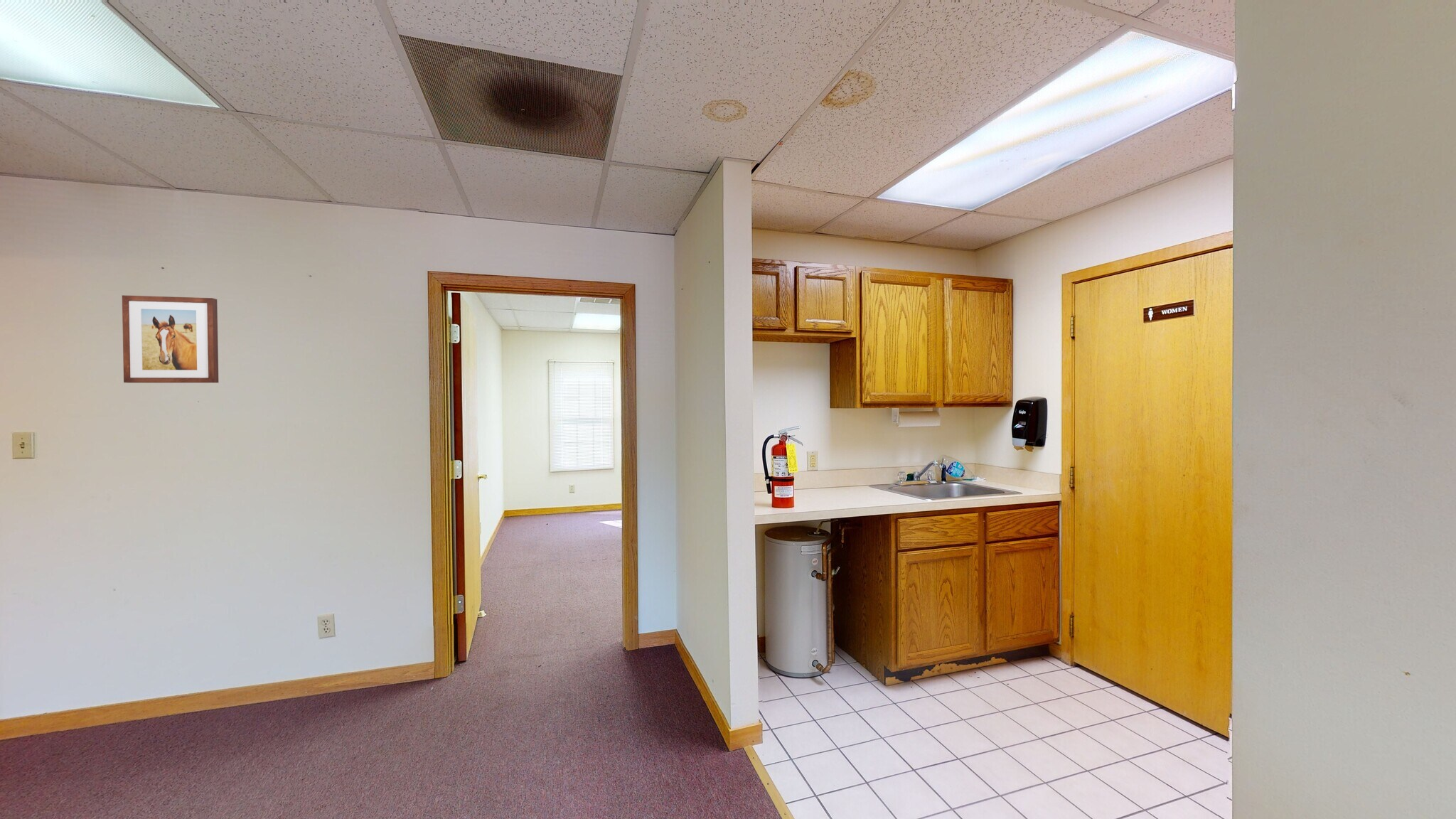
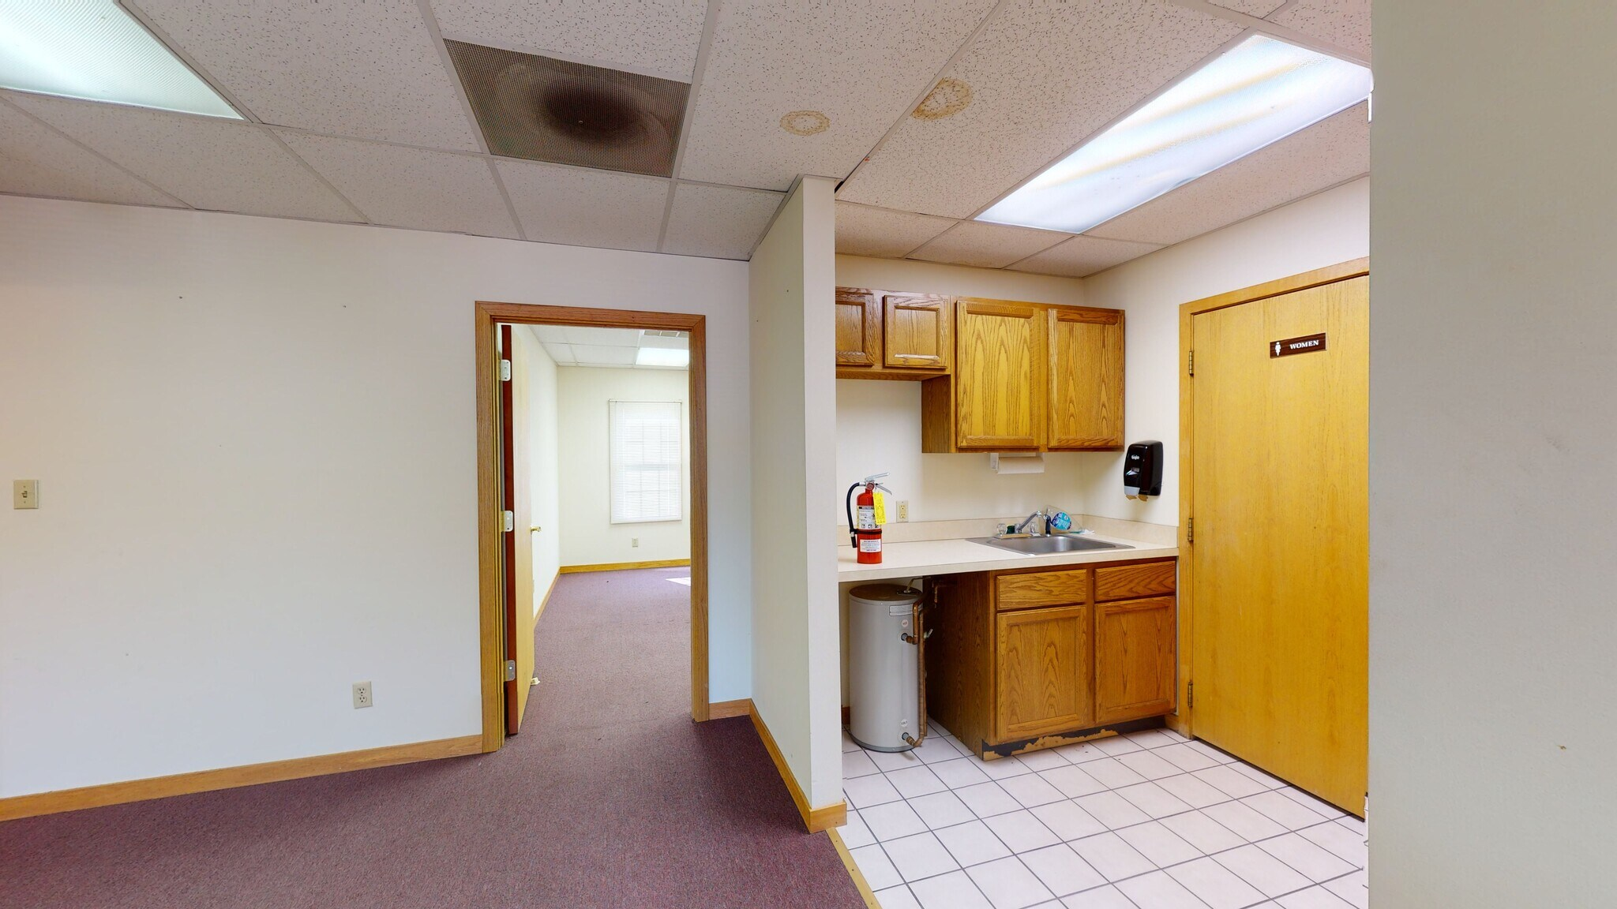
- wall art (171, 340)
